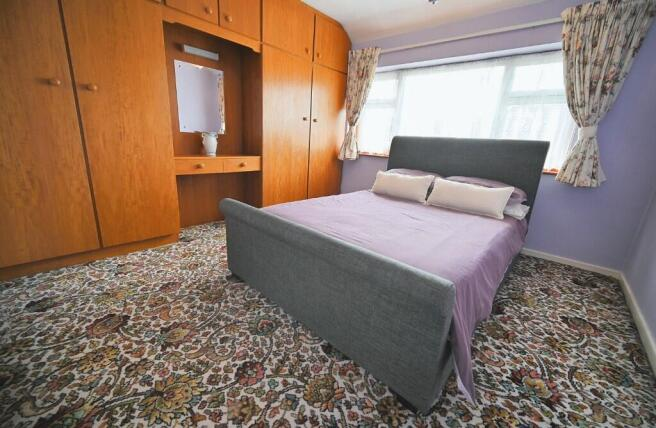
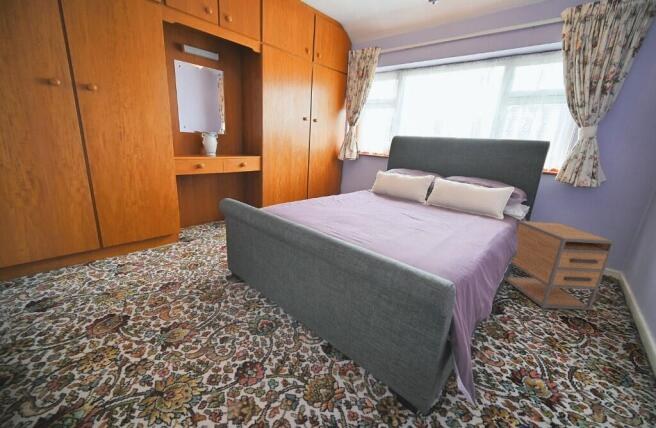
+ nightstand (551, 262)
